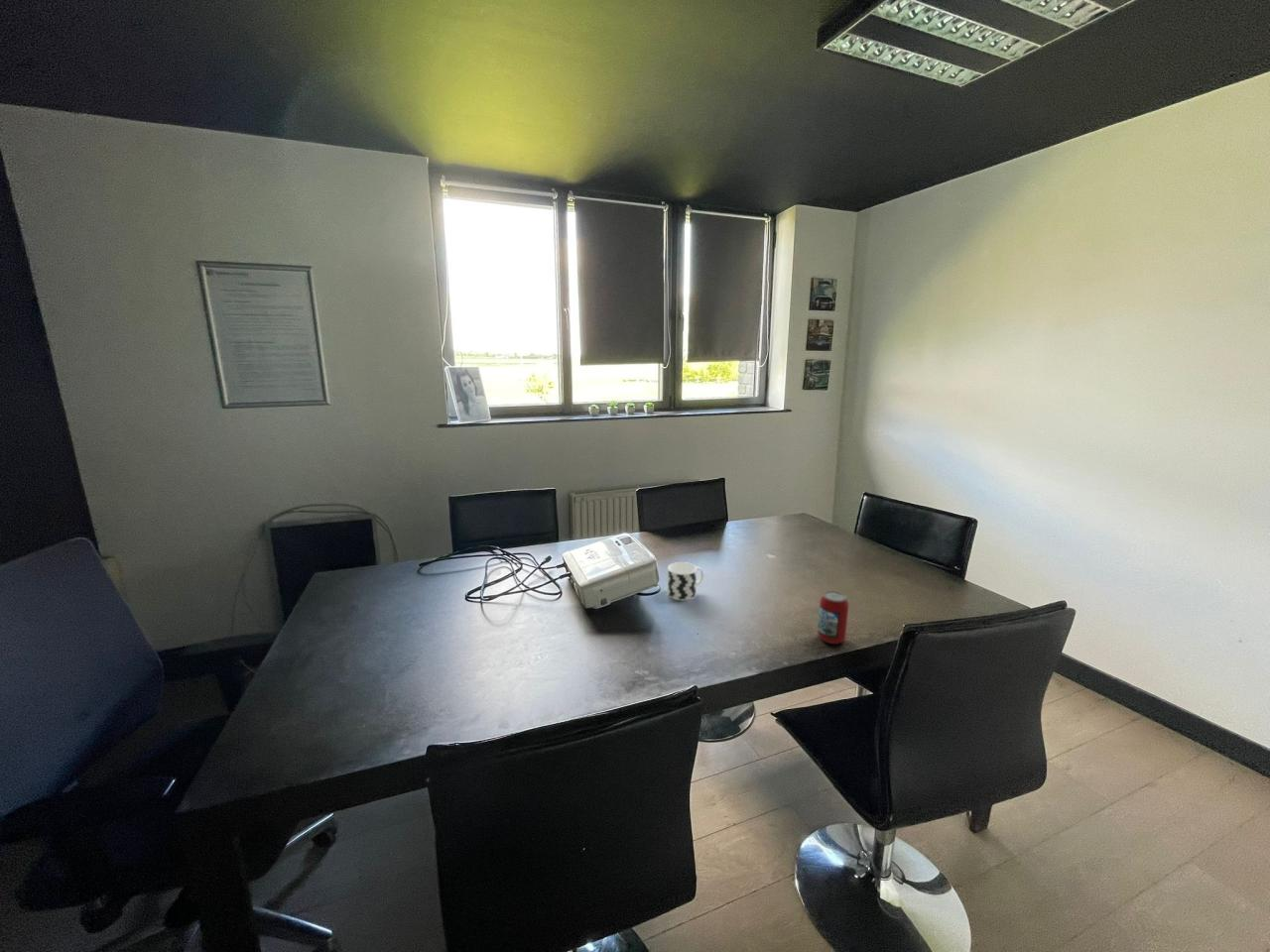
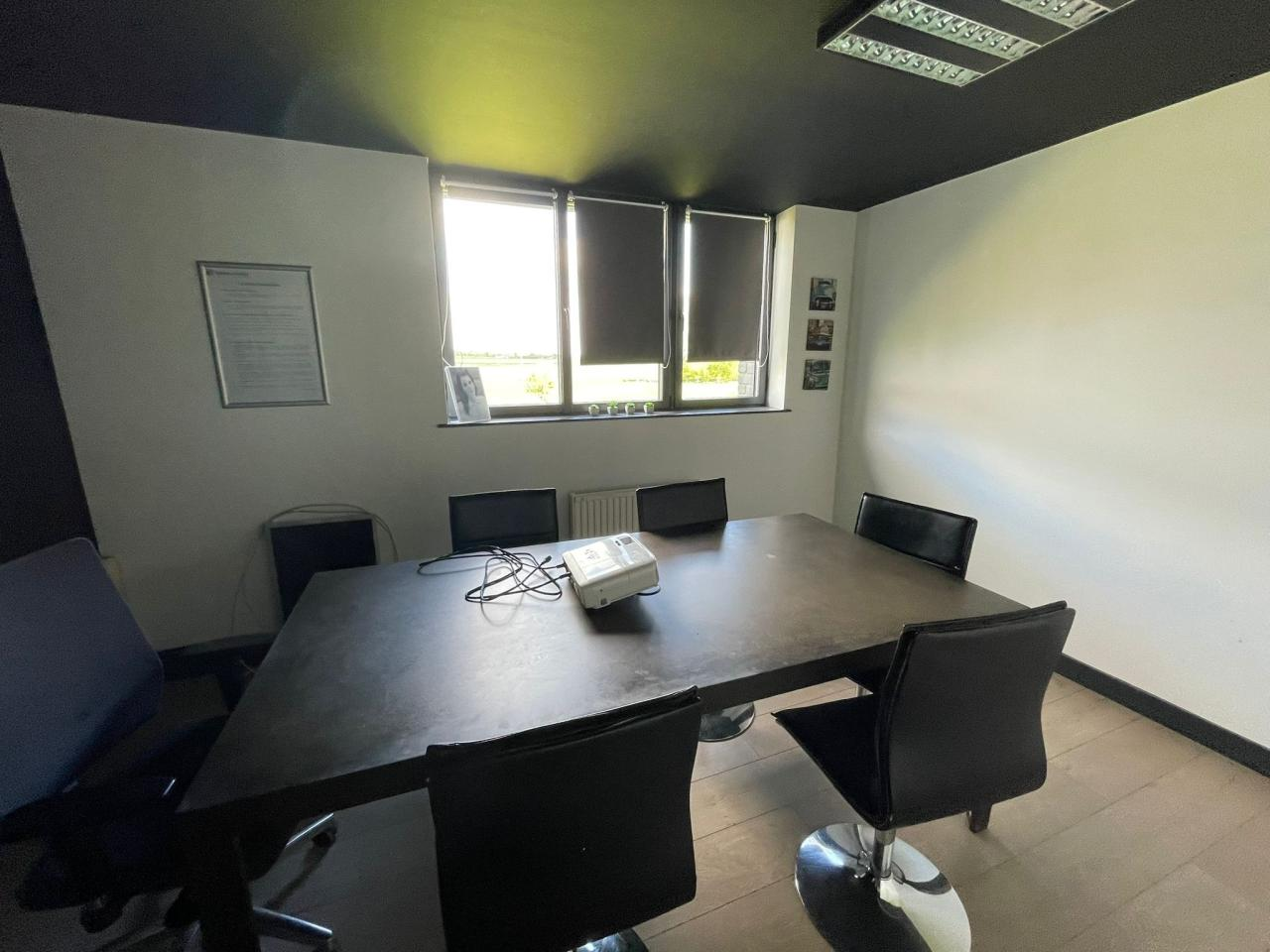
- cup (686, 580)
- beverage can (832, 617)
